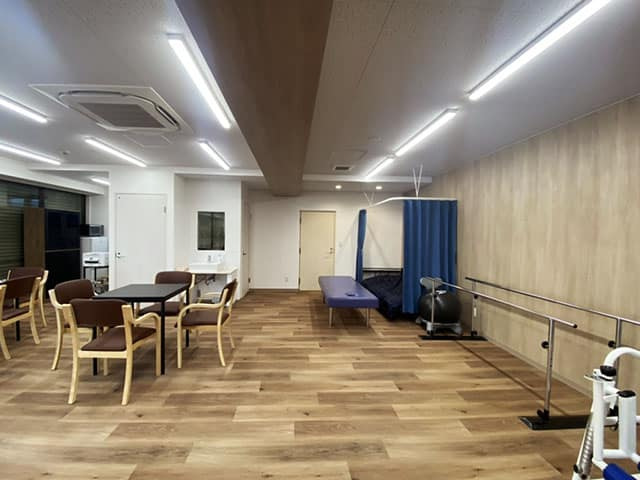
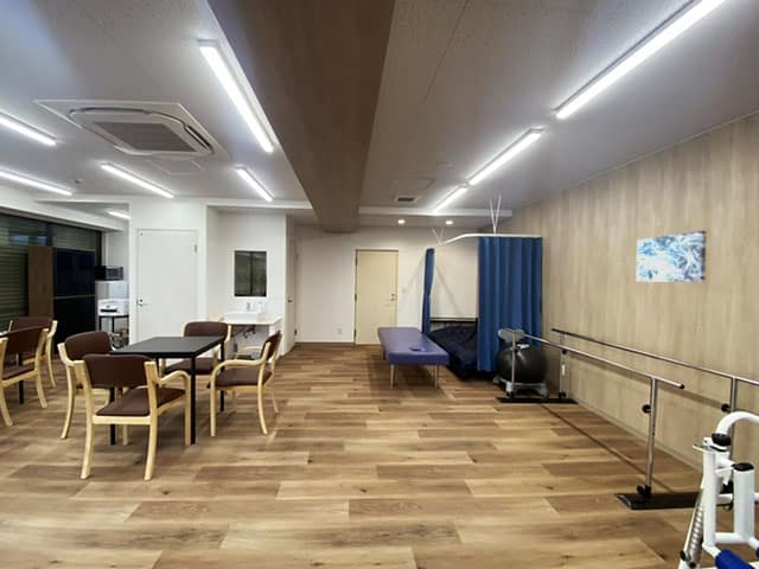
+ wall art (668, 258)
